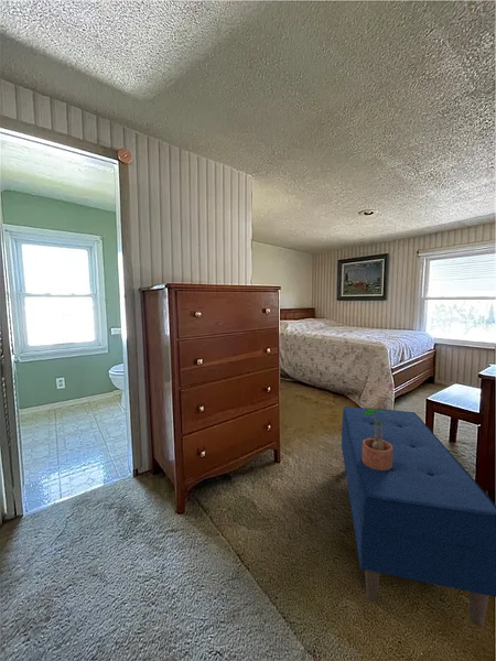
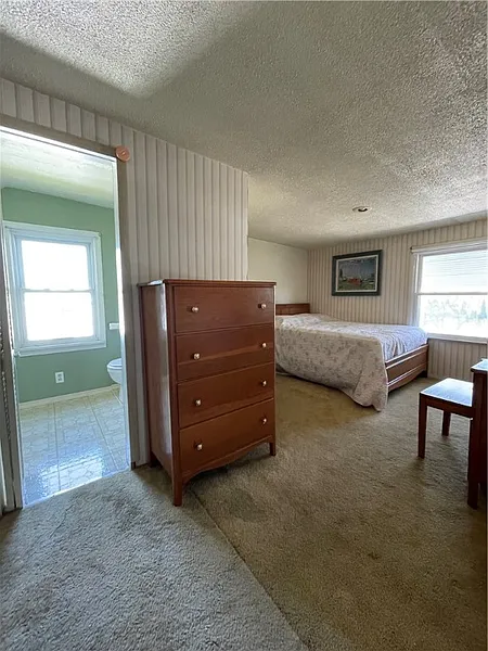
- bench (393, 481)
- potted plant (375, 435)
